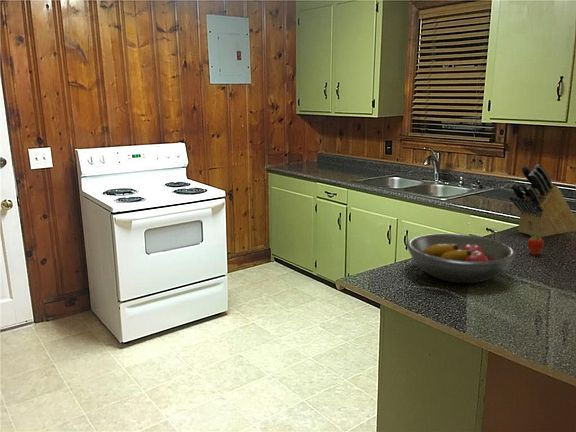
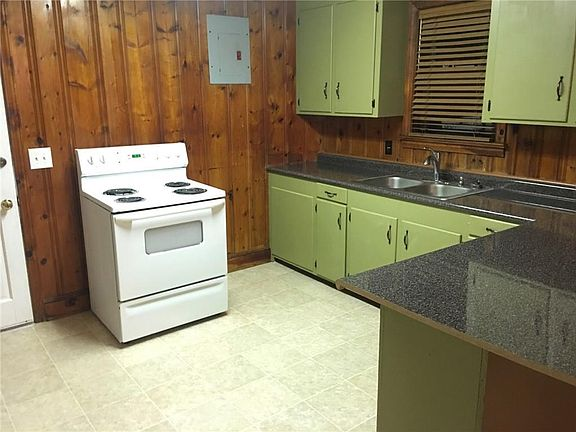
- knife block (545, 198)
- fruit (535, 244)
- fruit bowl (458, 257)
